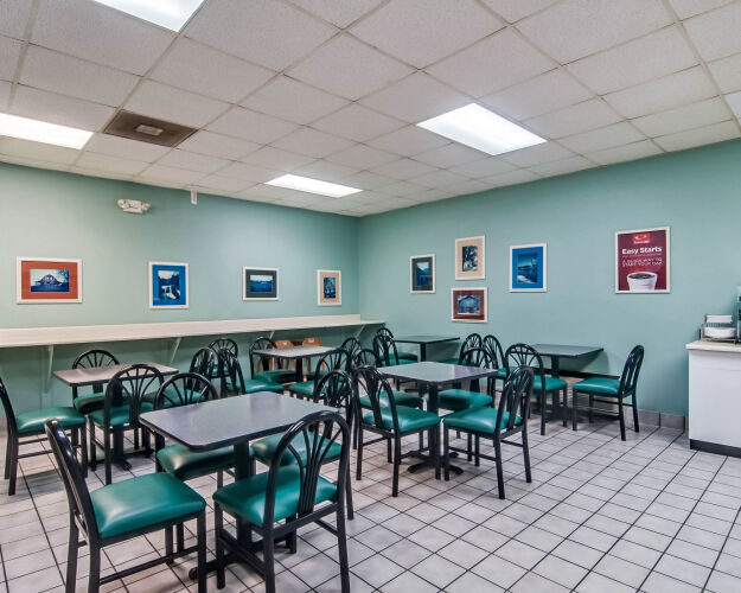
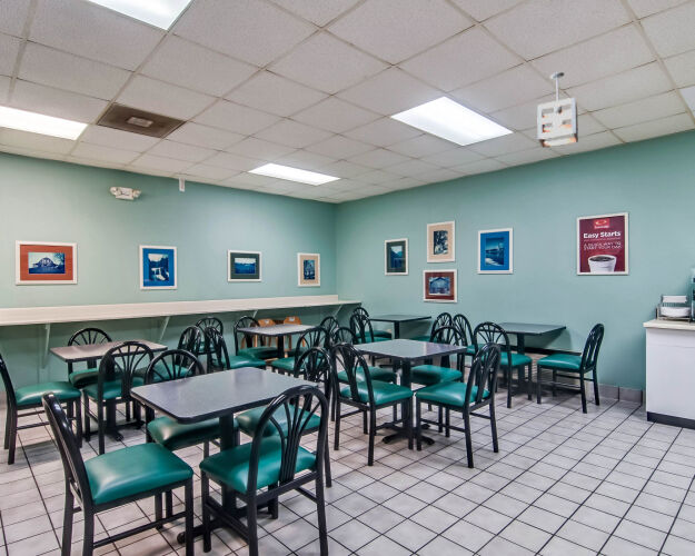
+ pendant light (557, 108)
